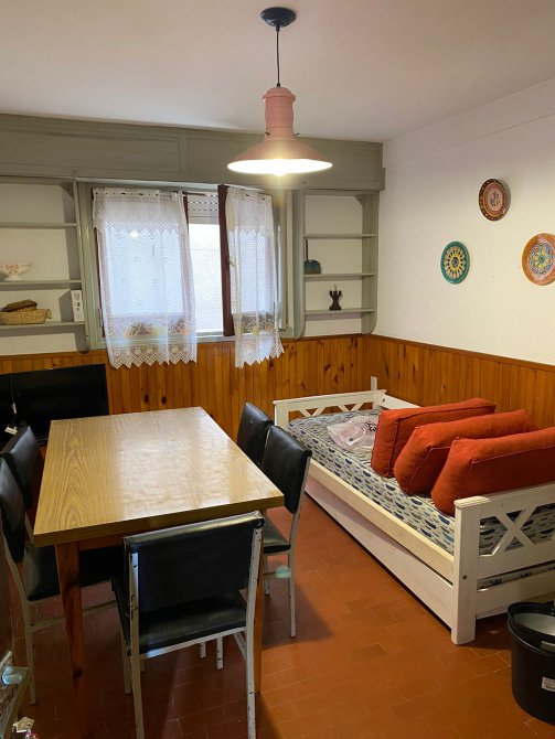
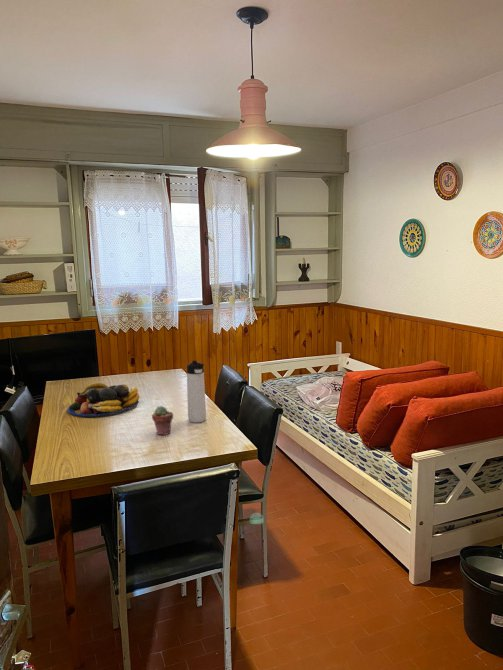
+ thermos bottle (197, 391)
+ fruit bowl (102, 394)
+ potted succulent (162, 419)
